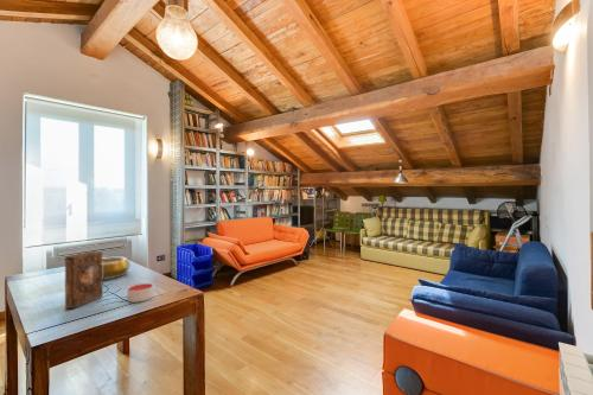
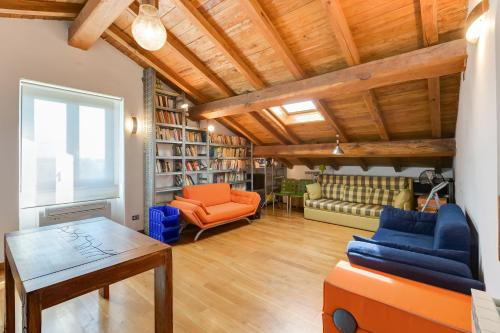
- candle (140, 292)
- decorative bowl (108, 267)
- book (83, 278)
